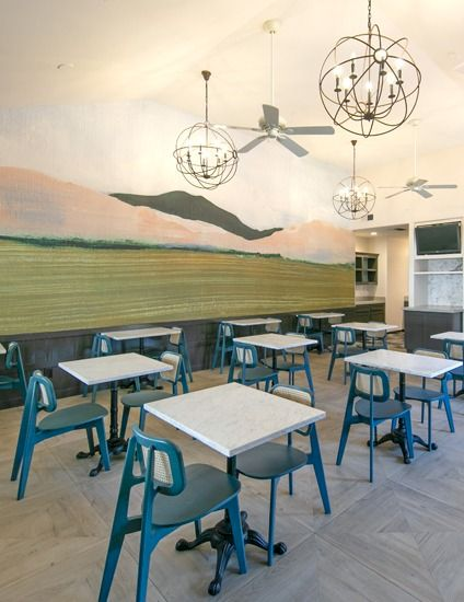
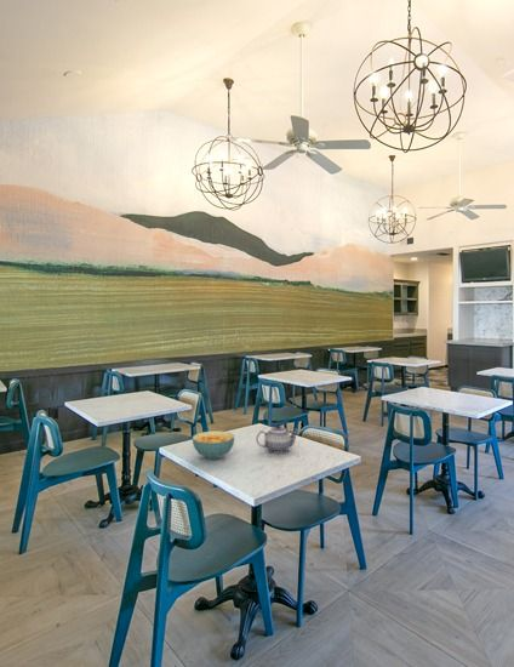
+ teapot (278, 437)
+ cereal bowl (213, 446)
